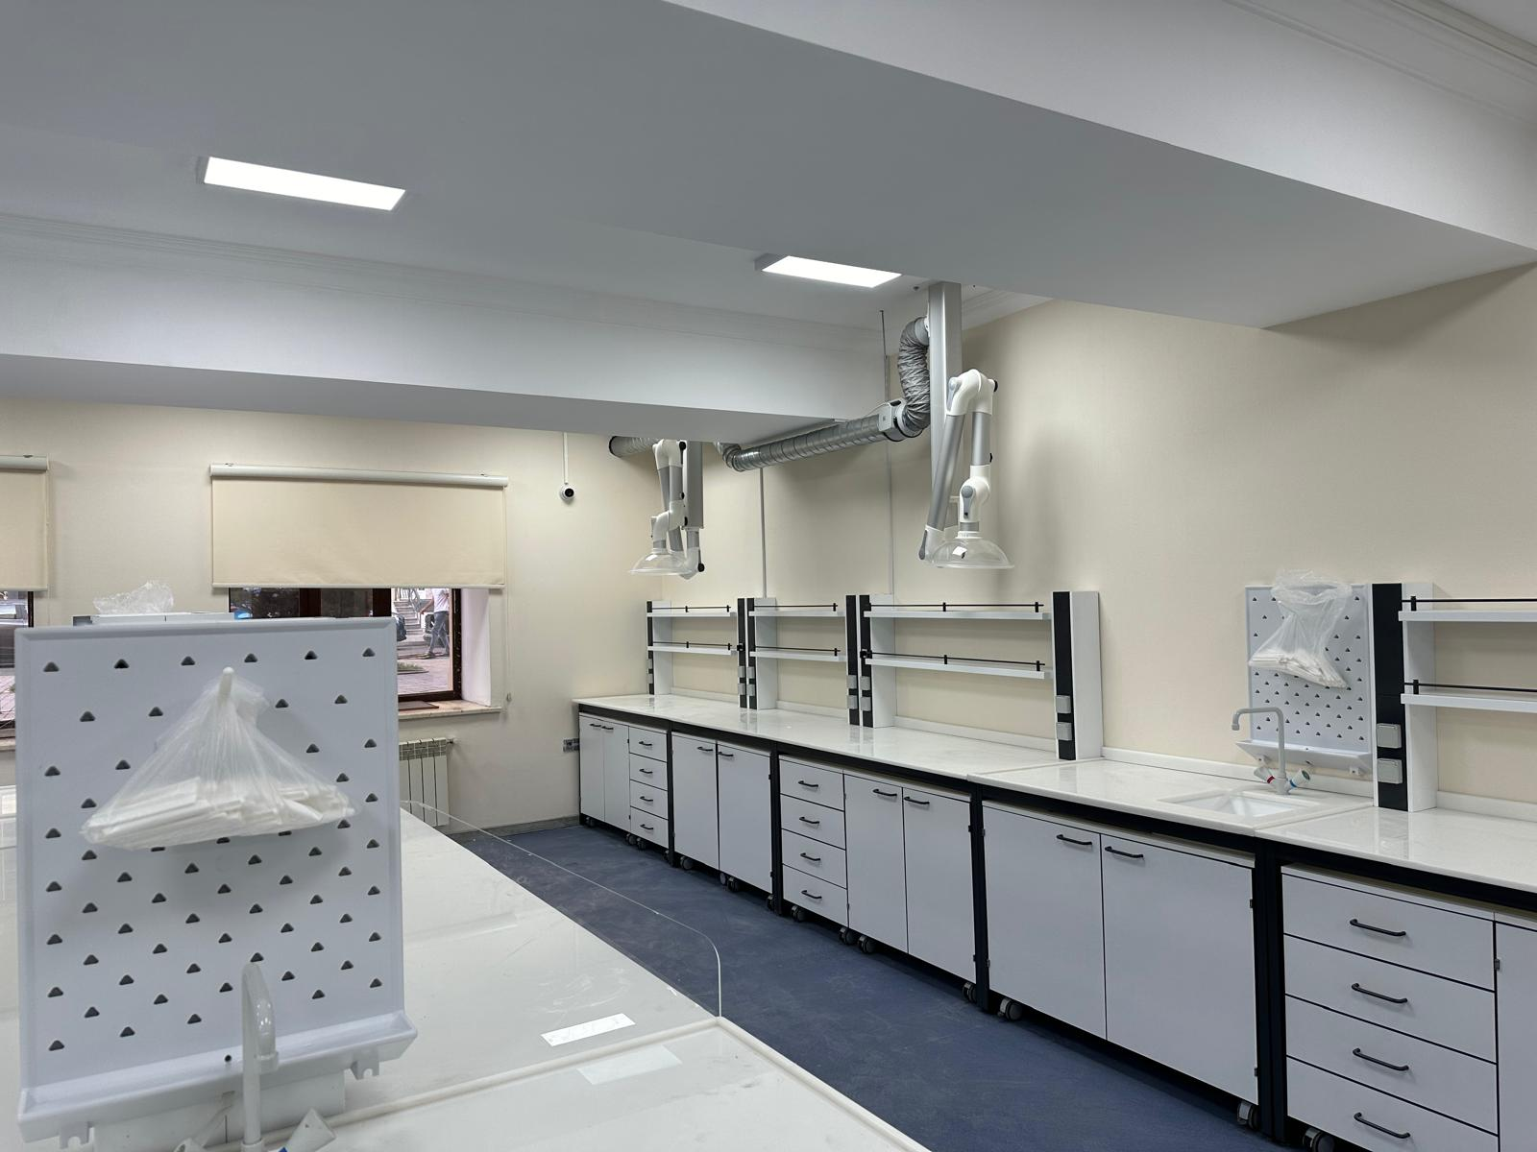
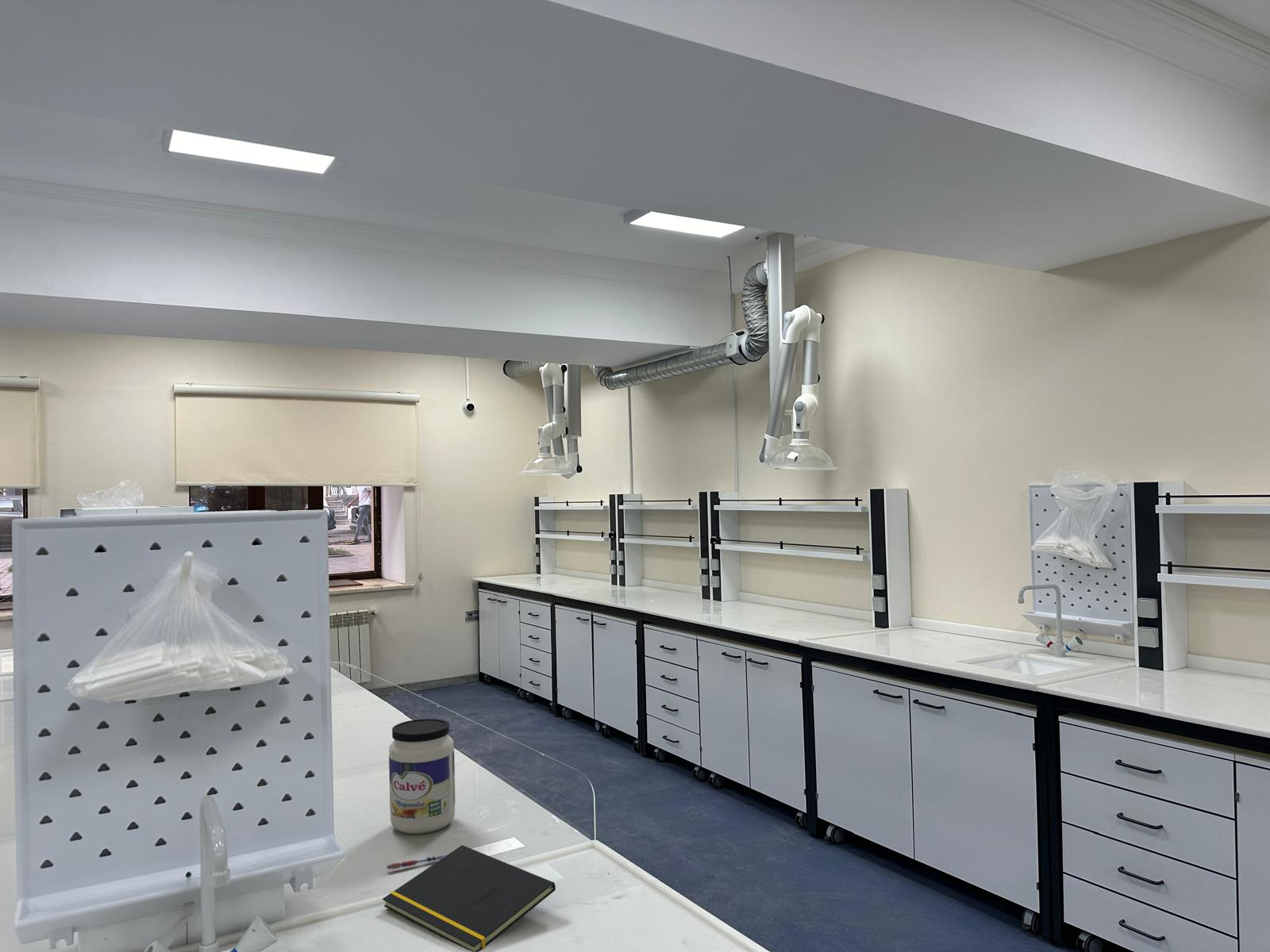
+ notepad (468, 894)
+ jar (422, 774)
+ pen (426, 859)
